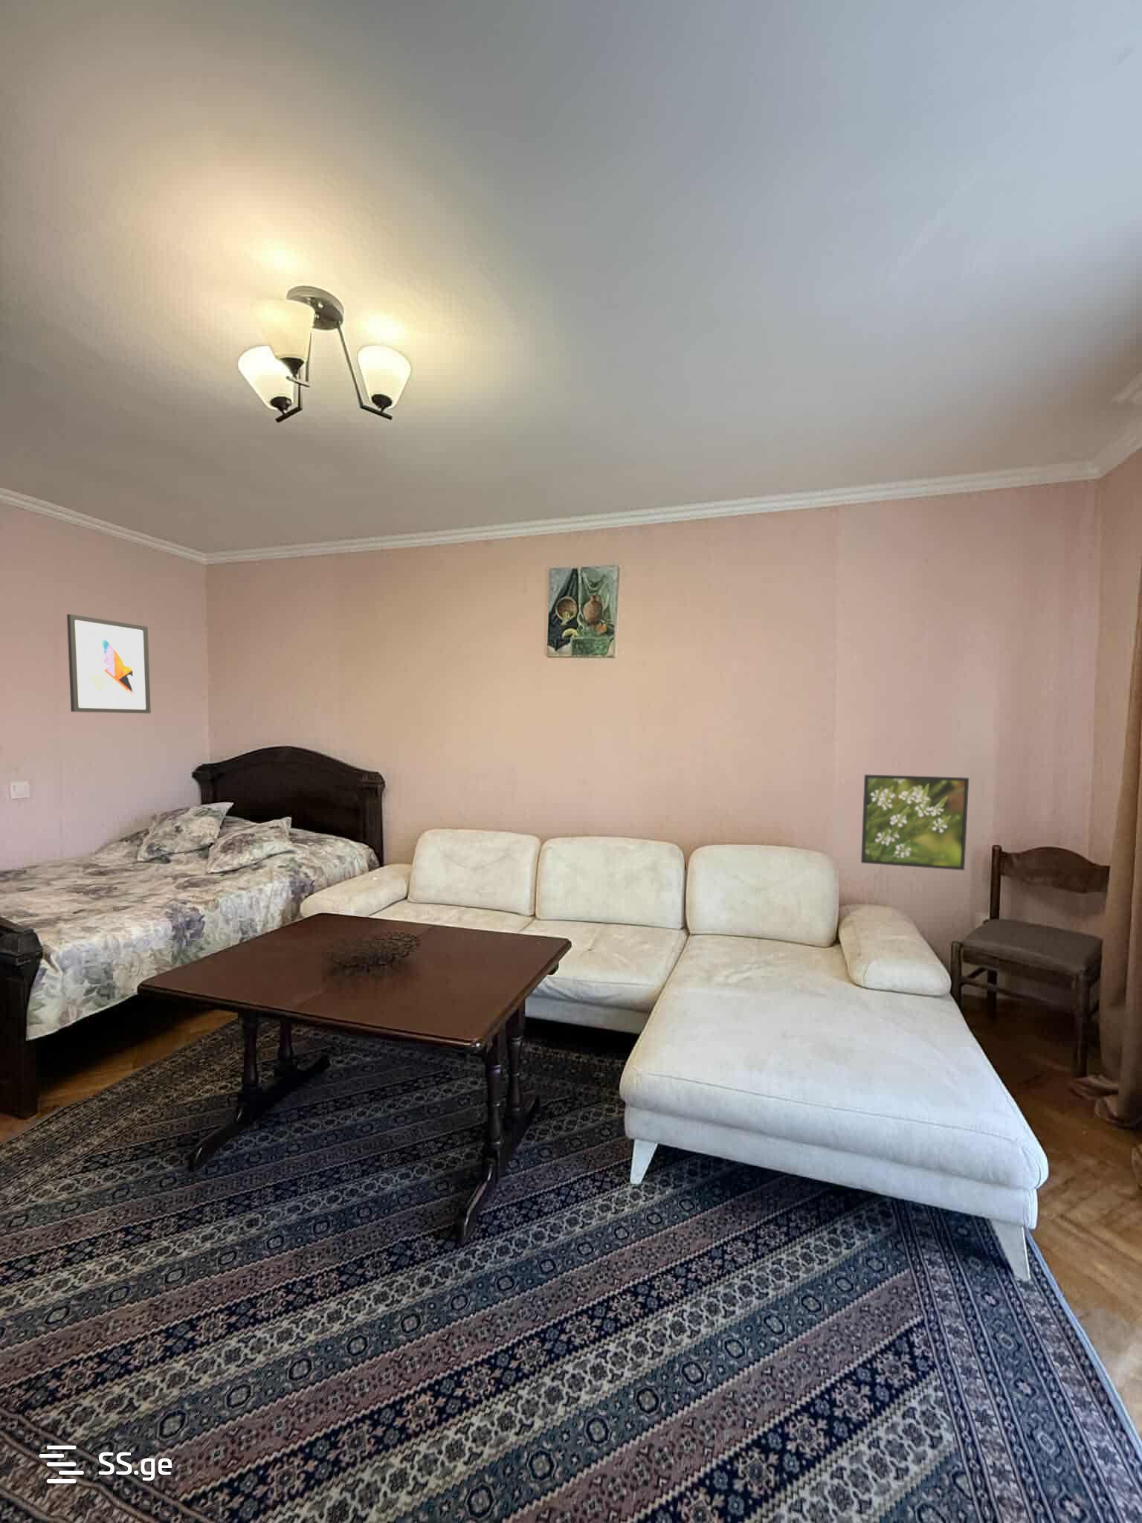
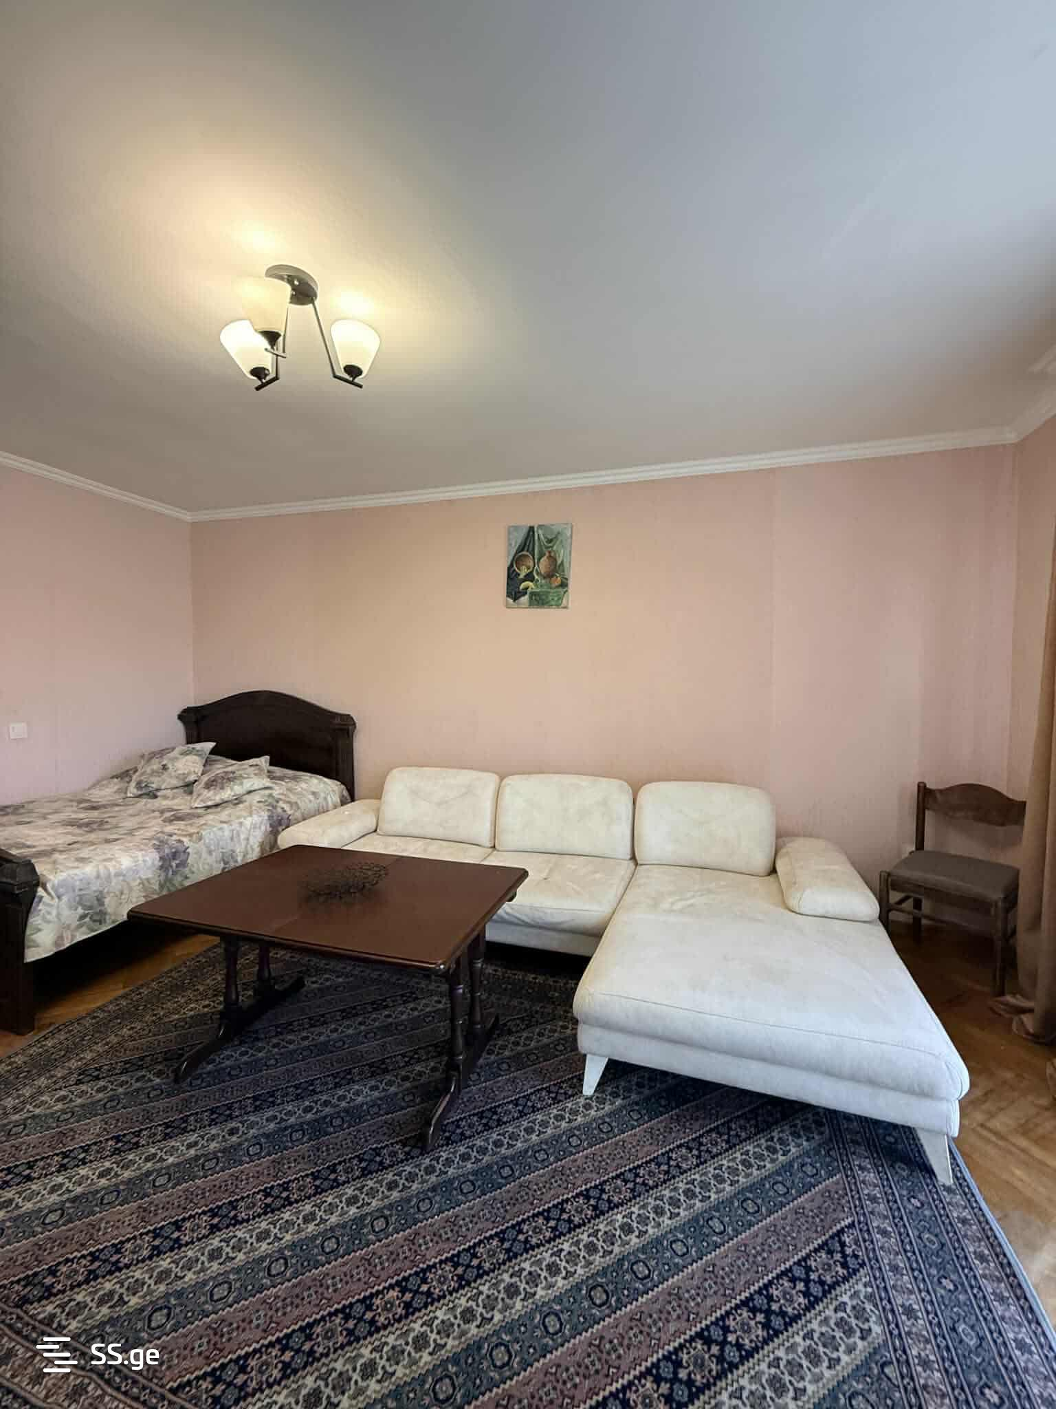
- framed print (913, 821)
- wall art (110, 667)
